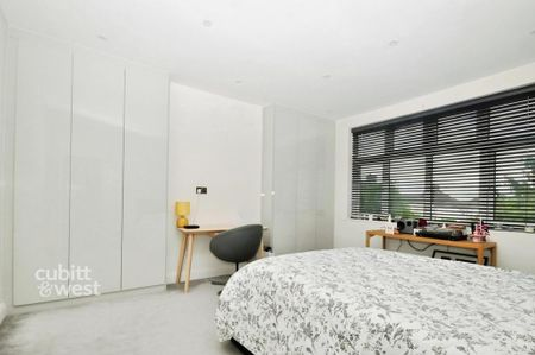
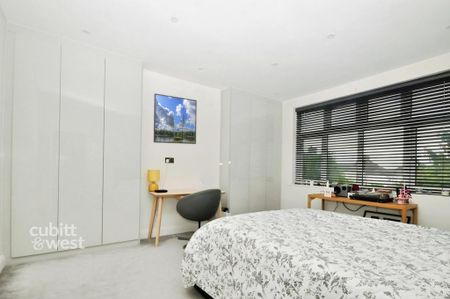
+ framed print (176, 120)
